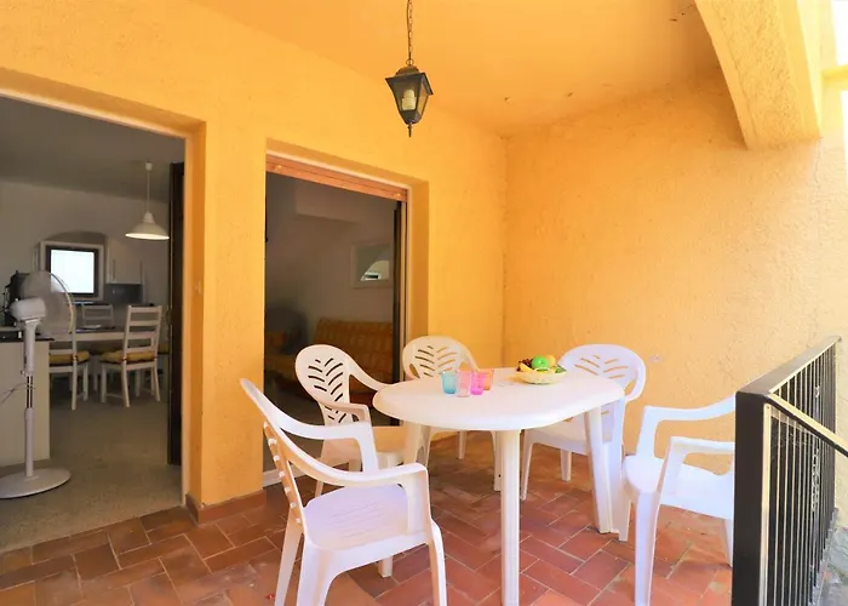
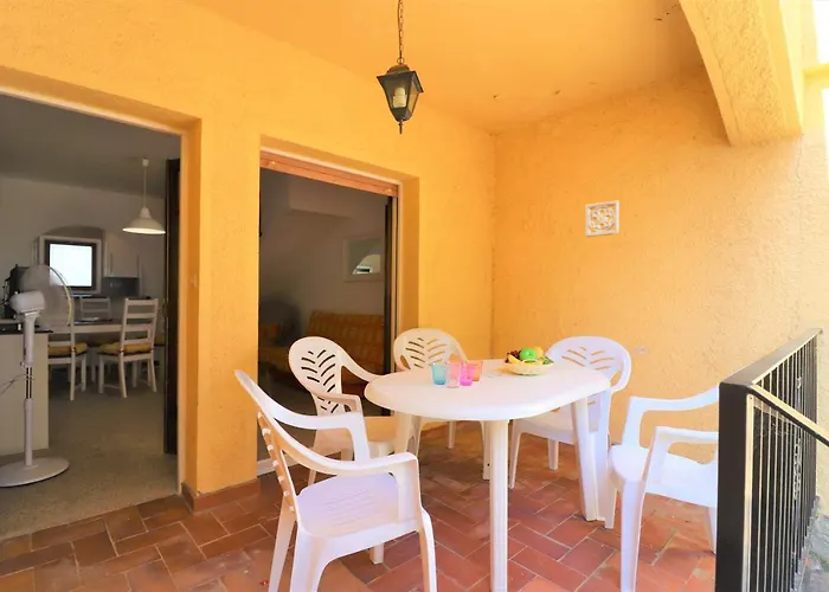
+ wall ornament (600, 219)
